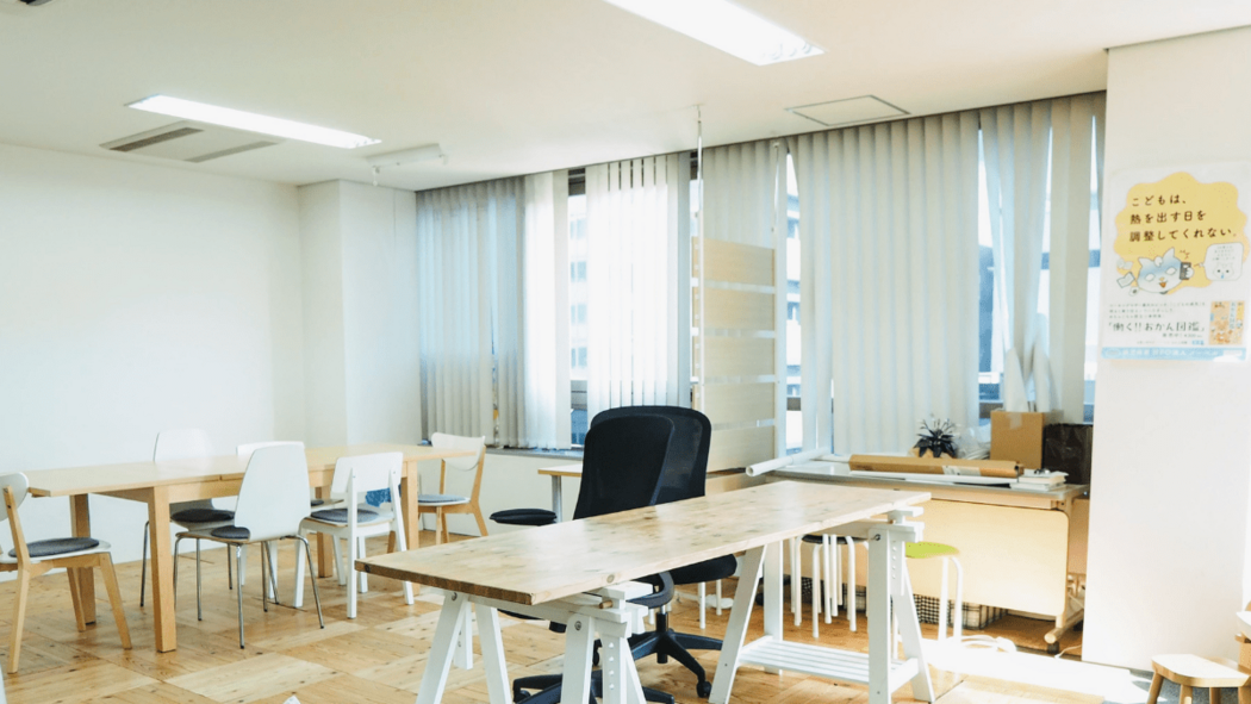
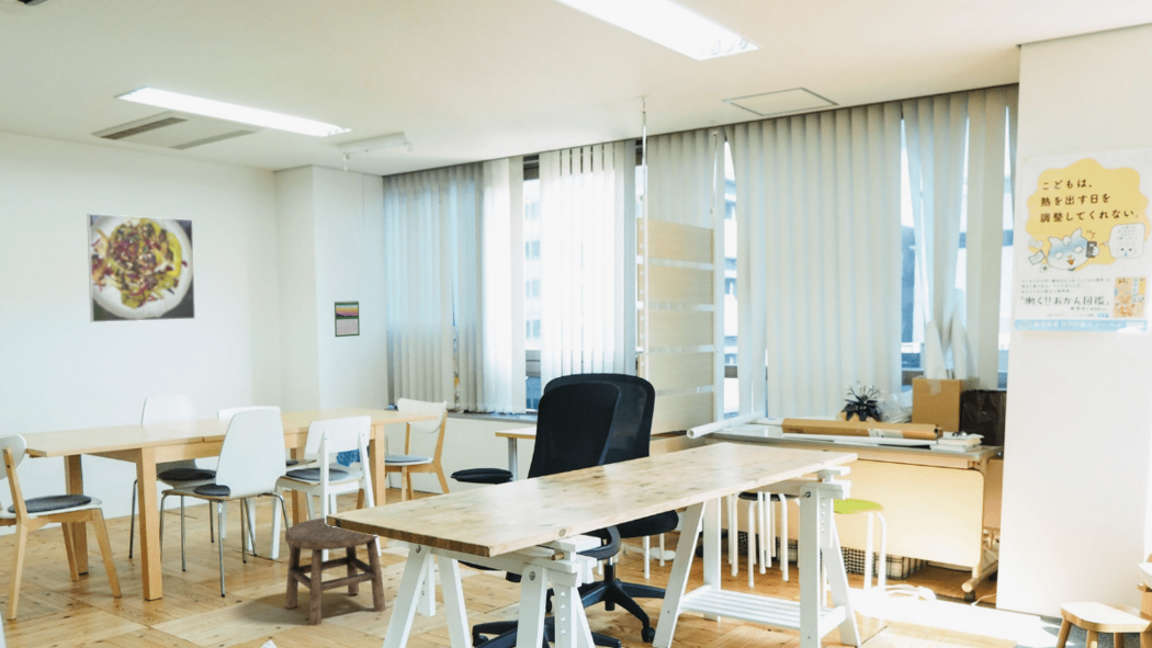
+ stool (334, 567)
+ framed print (143, 269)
+ calendar (347, 318)
